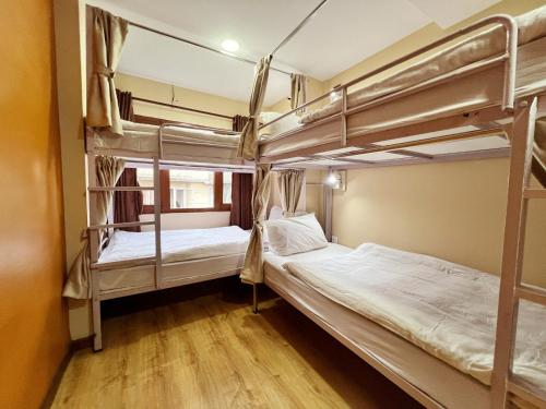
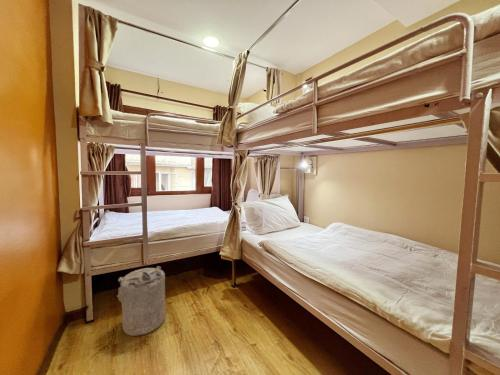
+ laundry hamper (142, 296)
